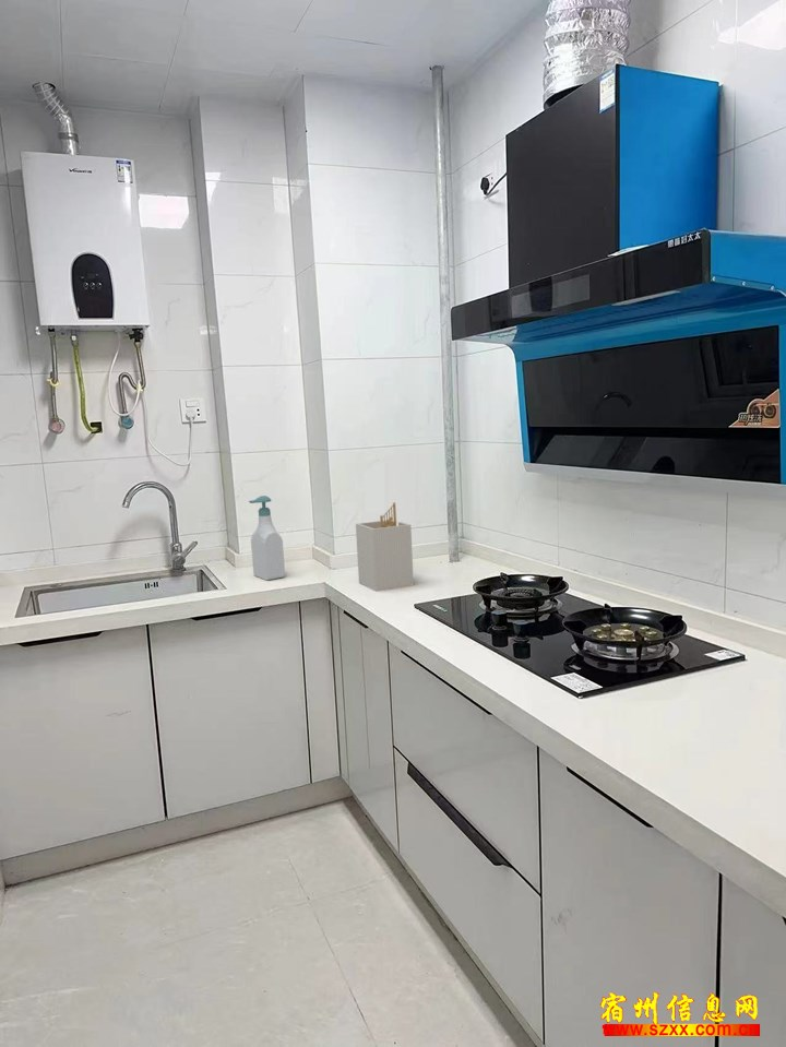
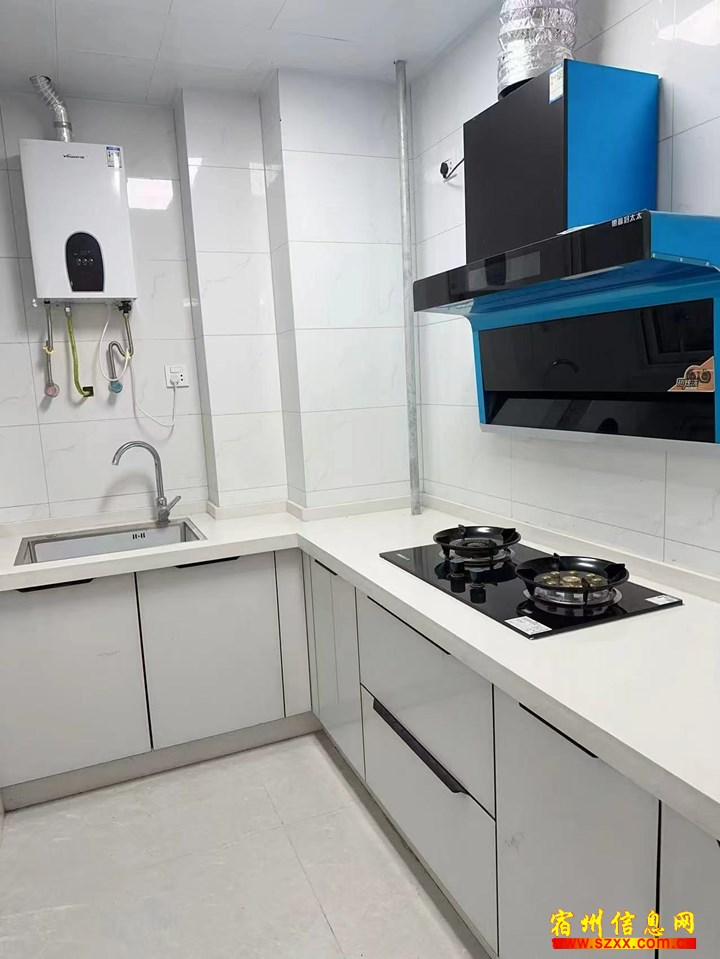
- utensil holder (383, 544)
- soap bottle (263, 536)
